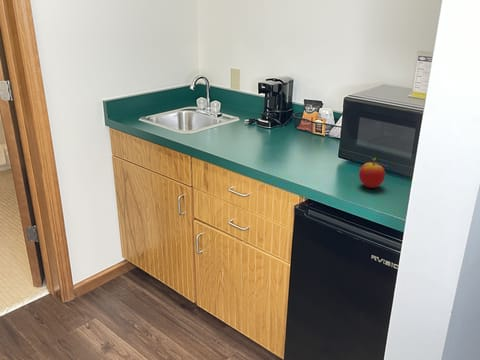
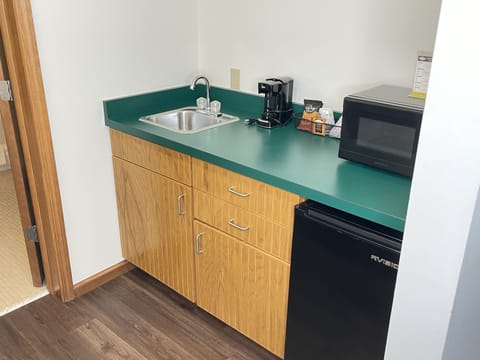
- apple (372, 172)
